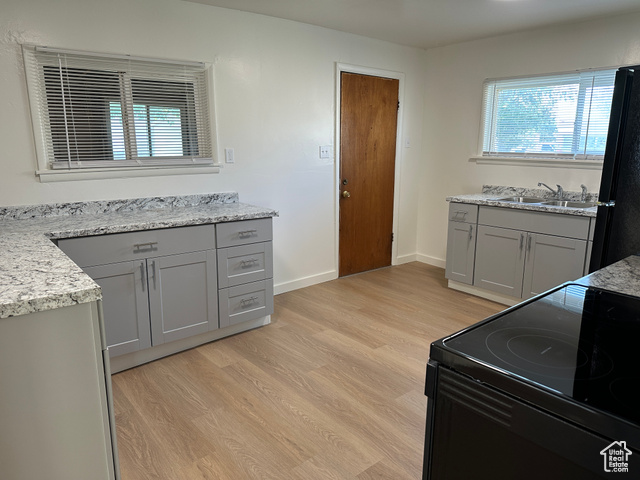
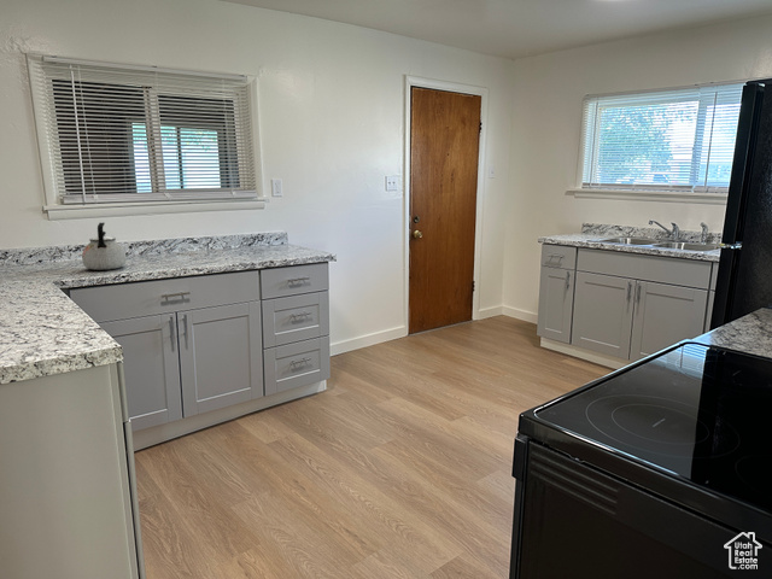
+ kettle (103, 245)
